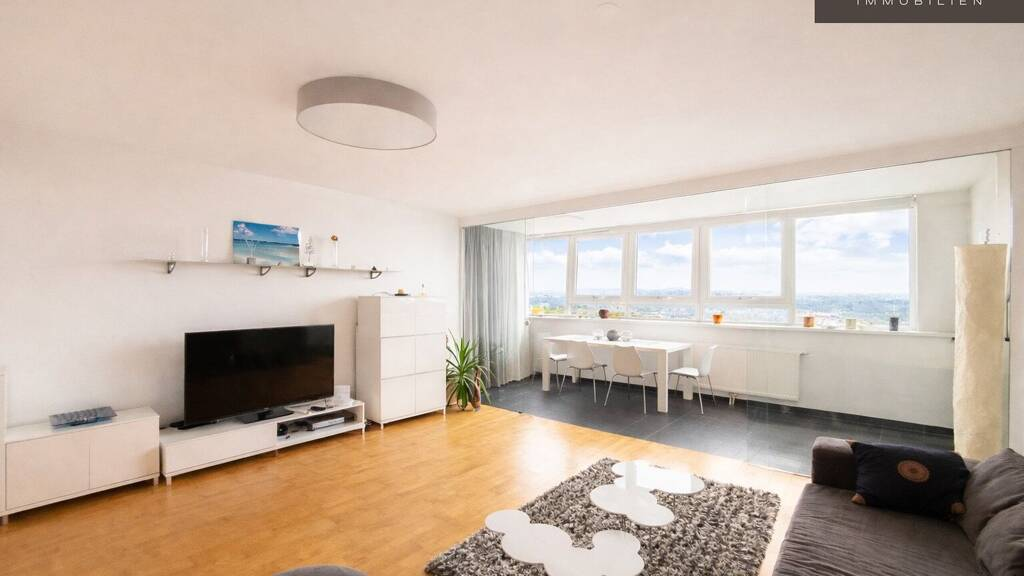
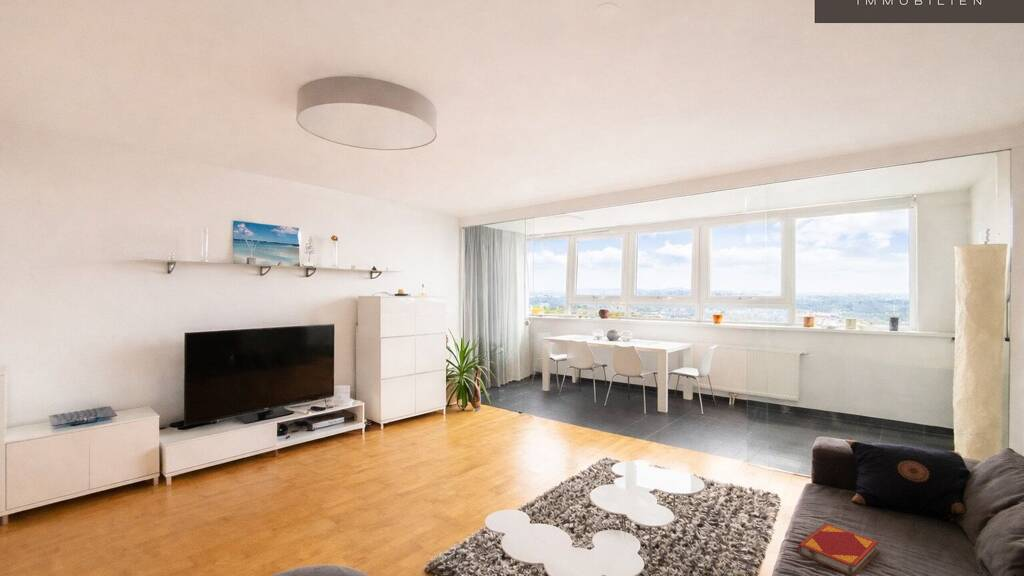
+ hardback book (838, 547)
